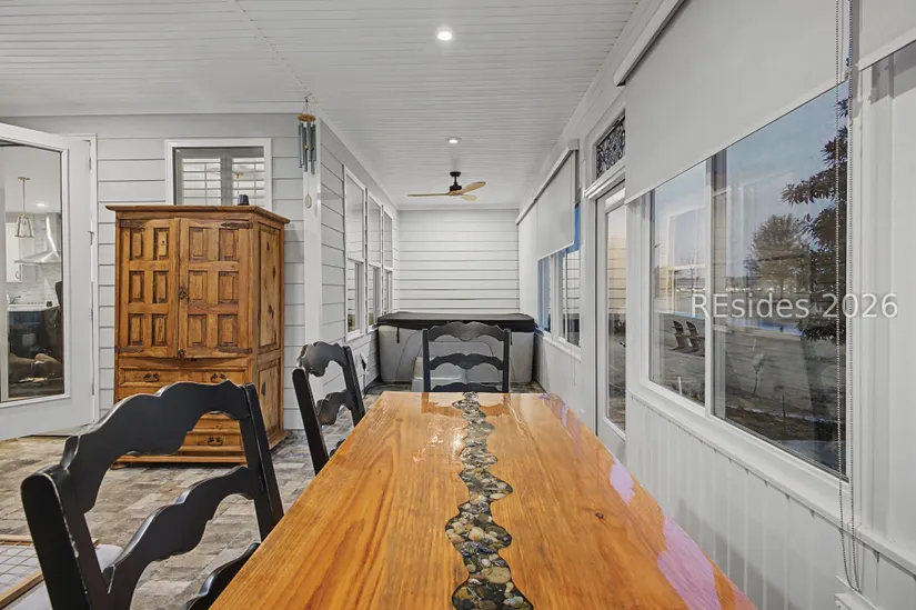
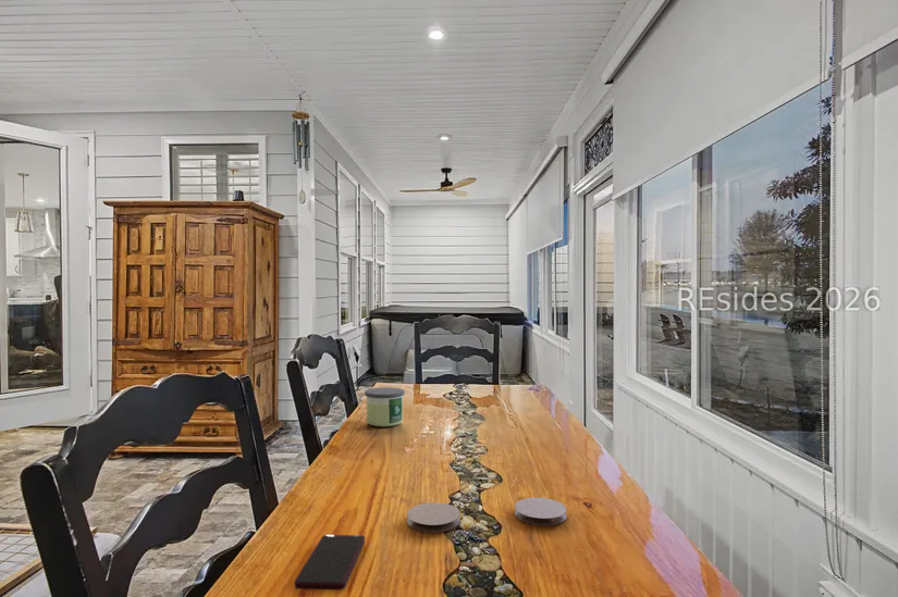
+ coaster (540, 510)
+ candle (384, 407)
+ smartphone (332, 559)
+ coaster (433, 517)
